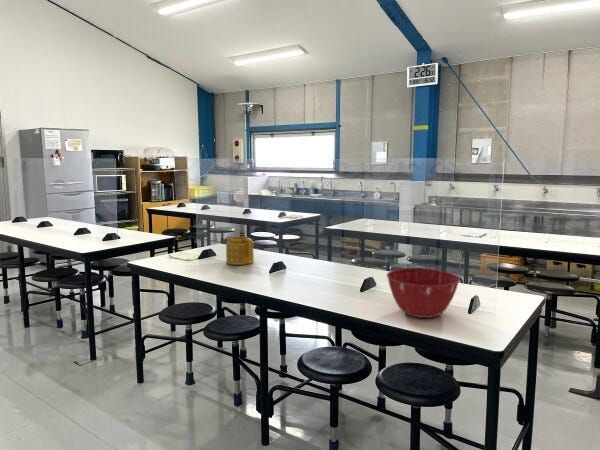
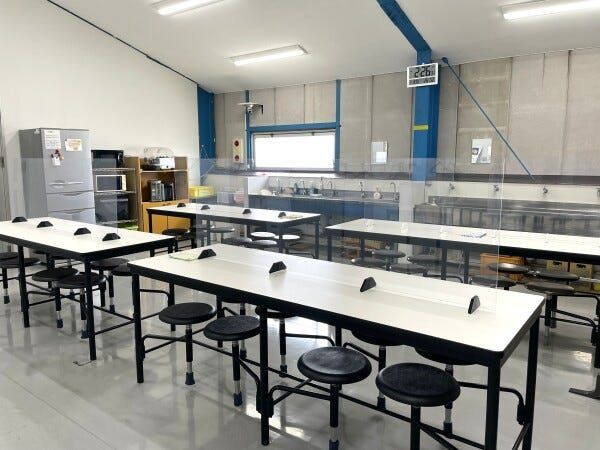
- mixing bowl (422, 294)
- teapot (239, 249)
